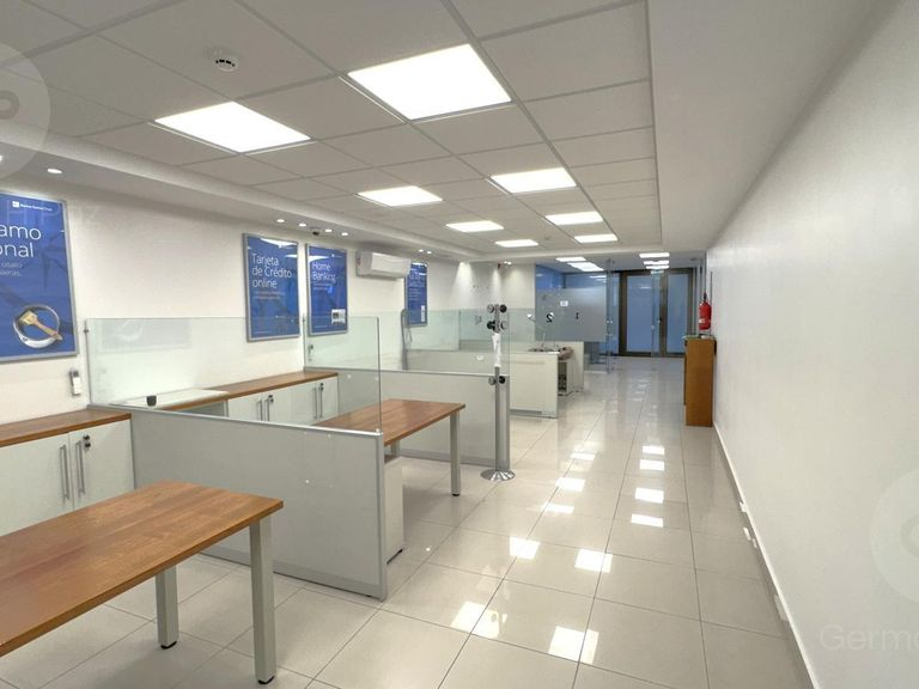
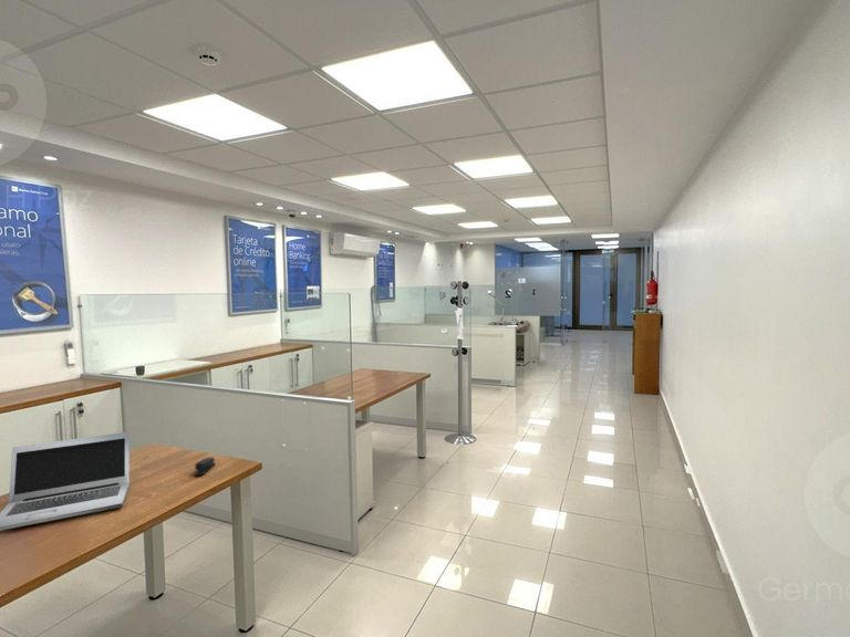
+ stapler (205, 463)
+ laptop (65, 477)
